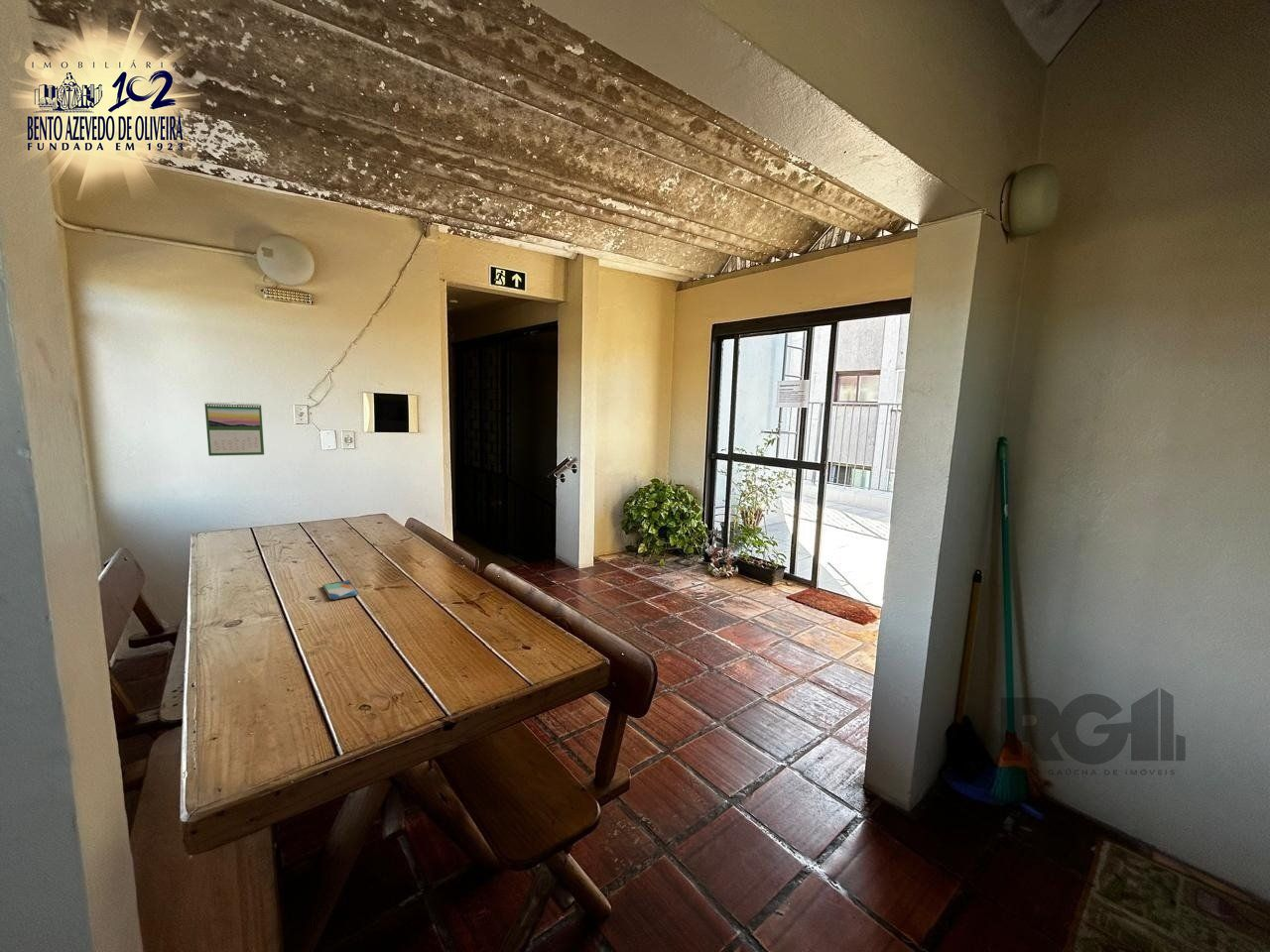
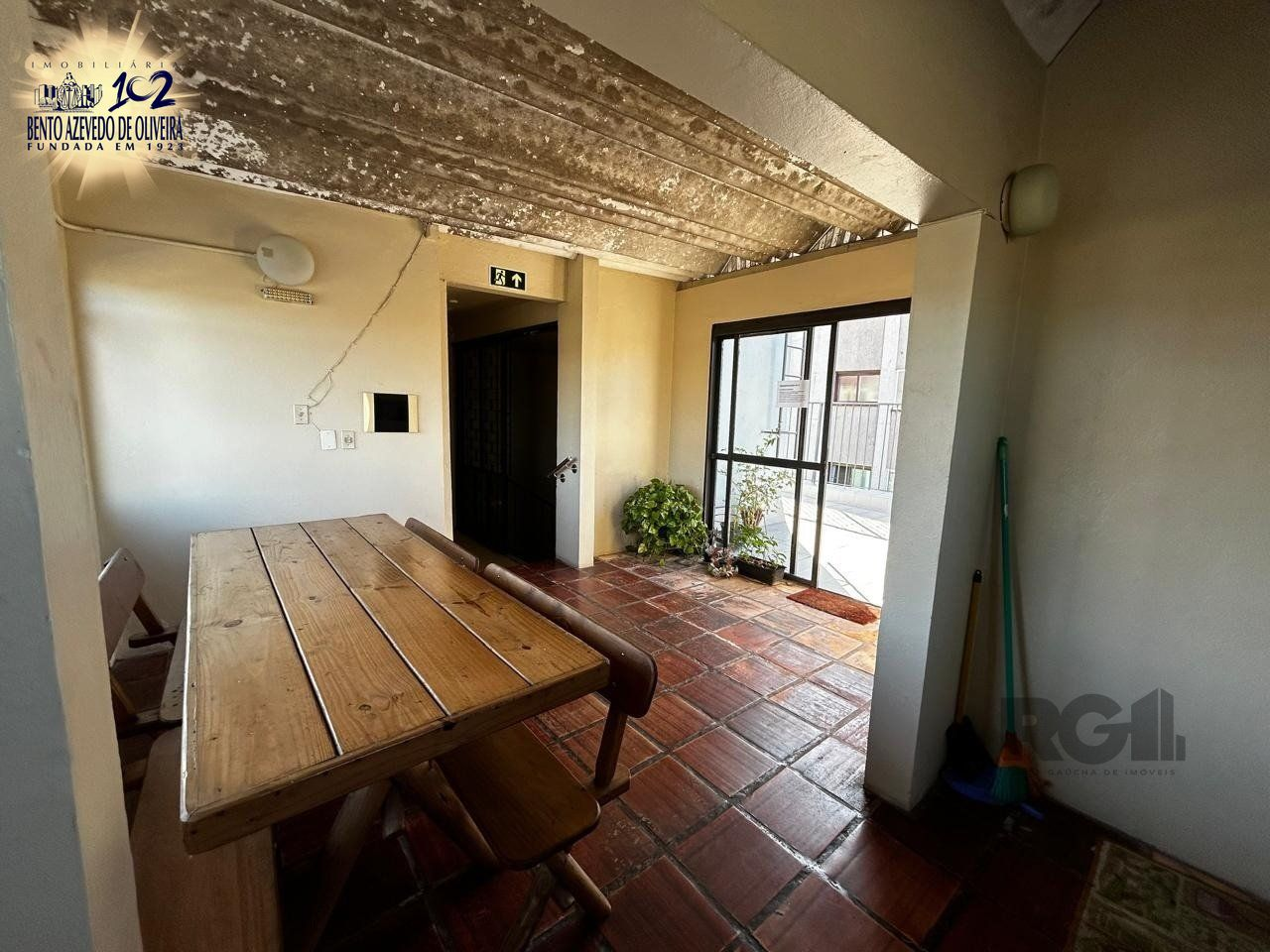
- smartphone (340, 589)
- calendar (235, 428)
